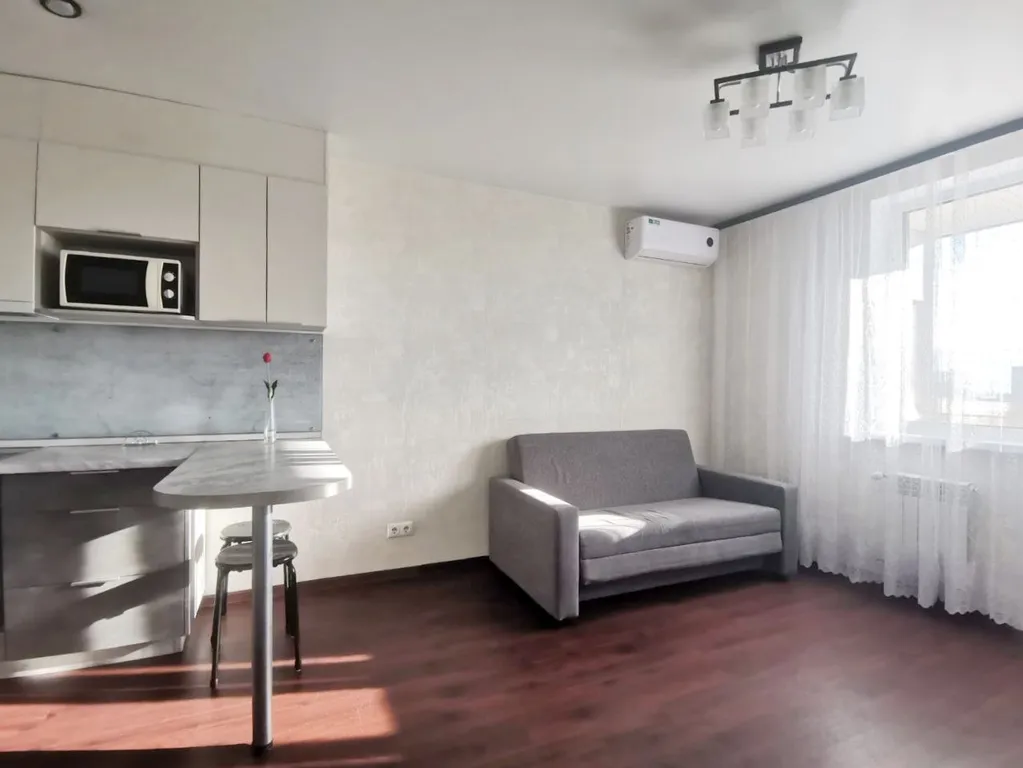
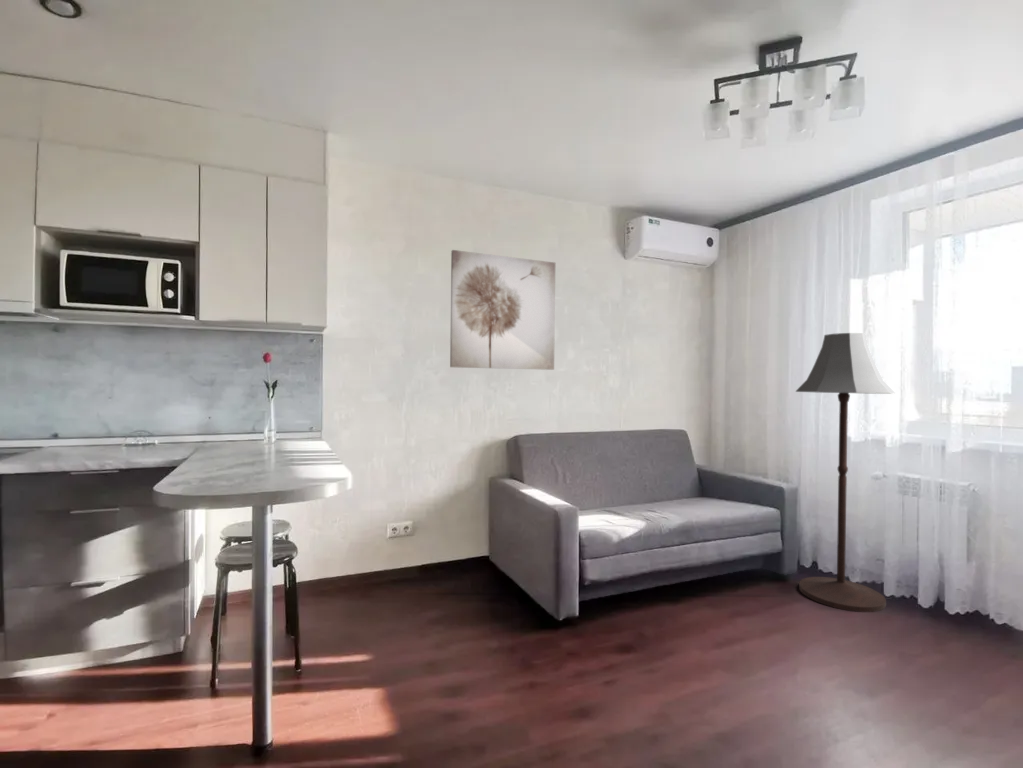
+ wall art (505, 312)
+ floor lamp (842, 465)
